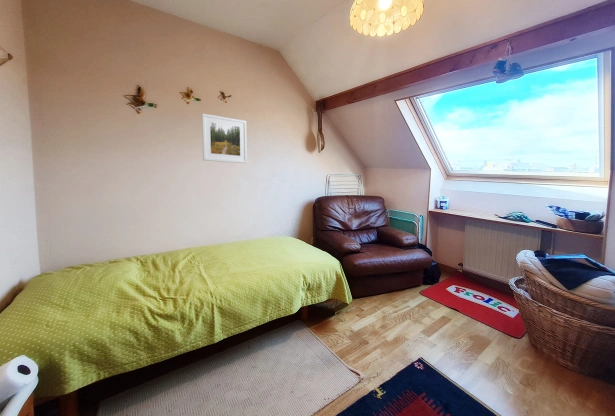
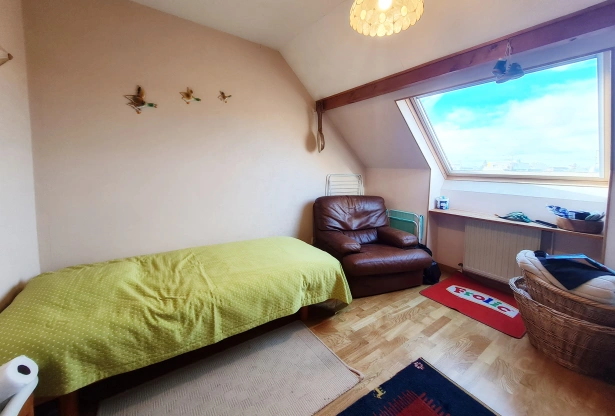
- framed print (225, 139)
